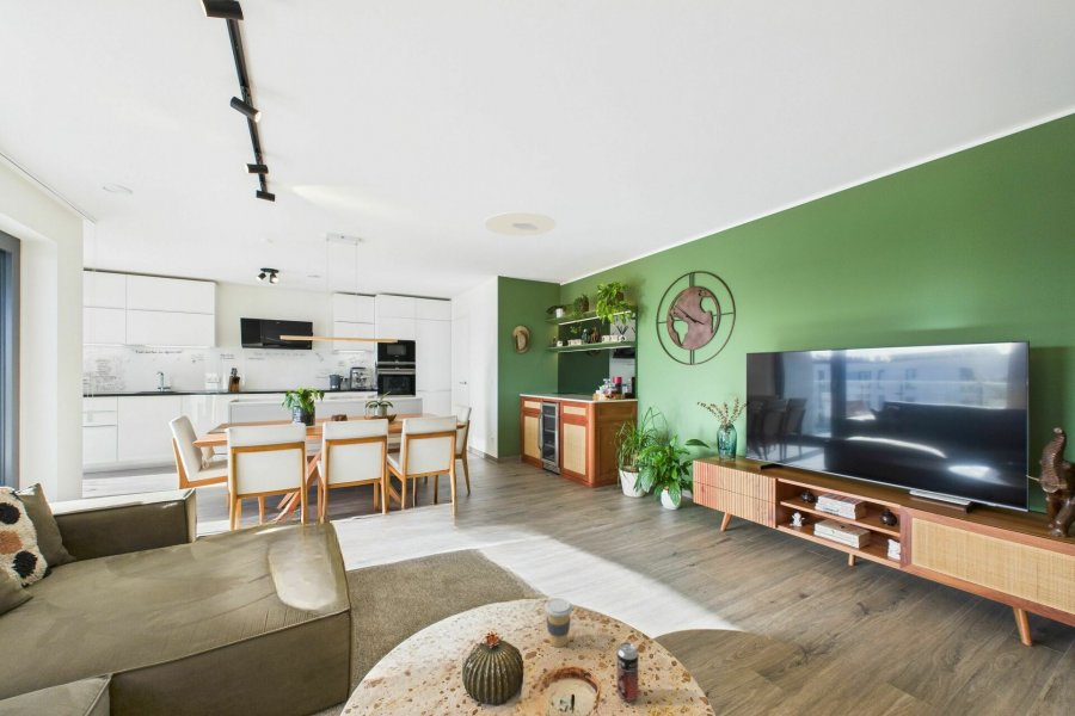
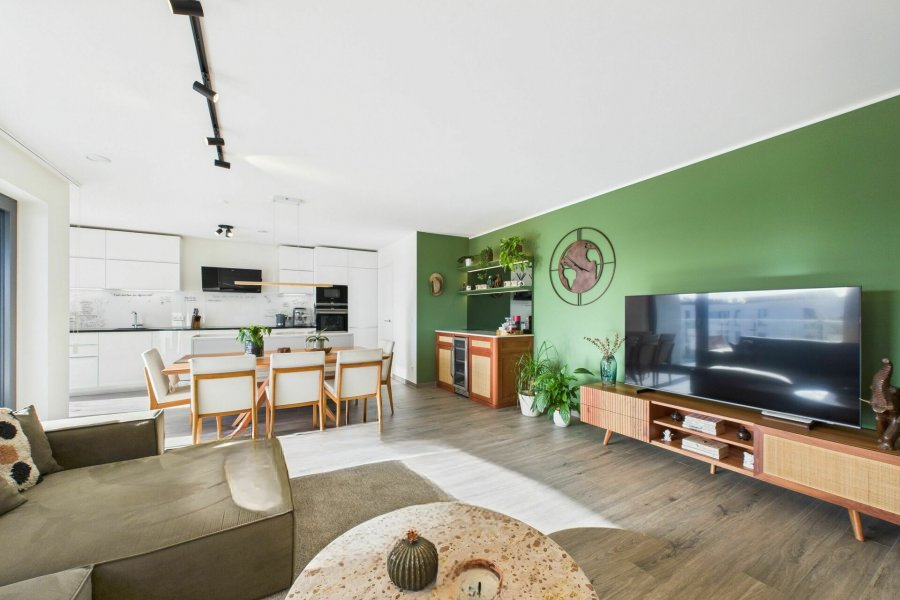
- ceiling light (520, 221)
- beverage can (627, 671)
- coffee cup (558, 623)
